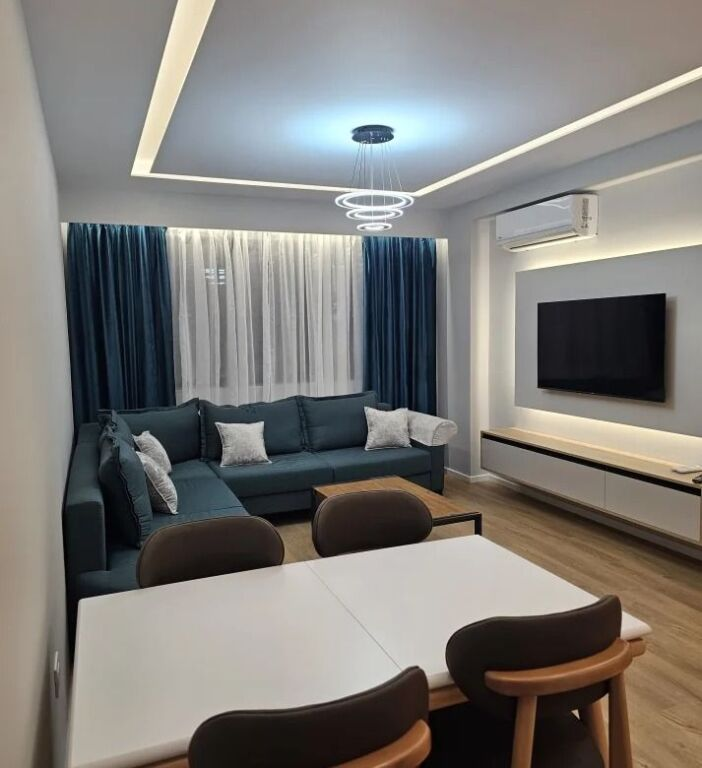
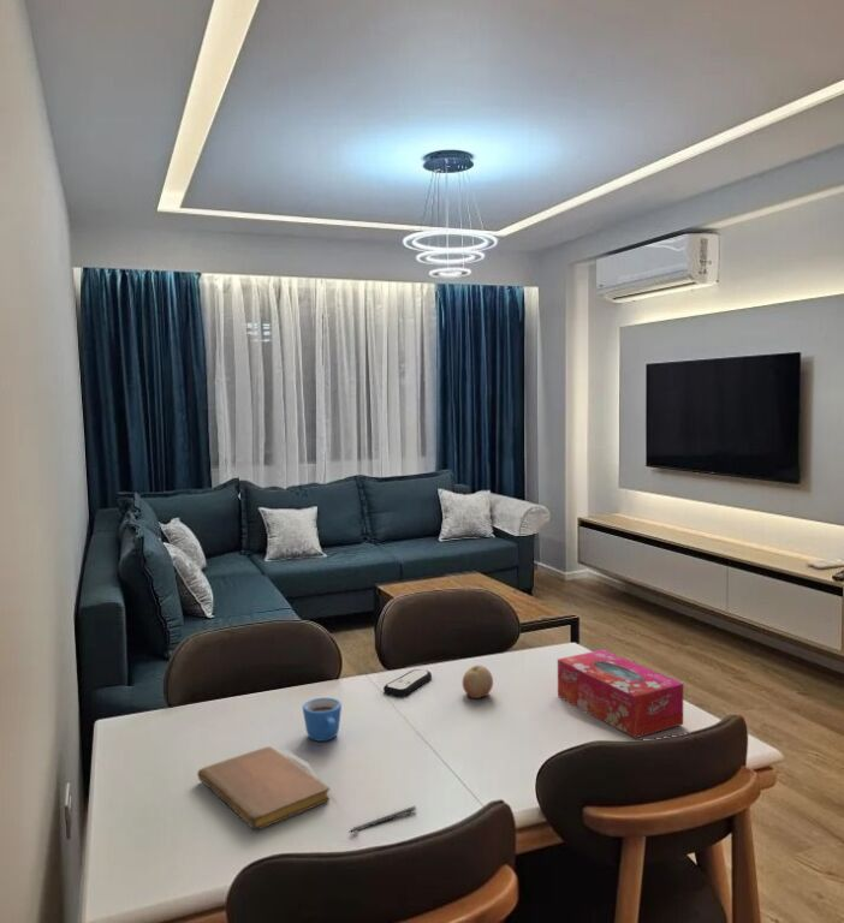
+ pen (382, 820)
+ mug (325, 722)
+ remote control (409, 681)
+ tissue box (617, 690)
+ fruit (477, 681)
+ notebook (262, 784)
